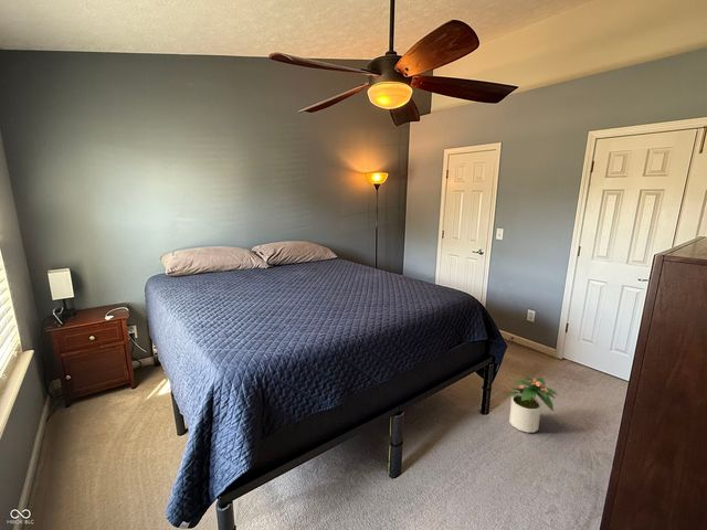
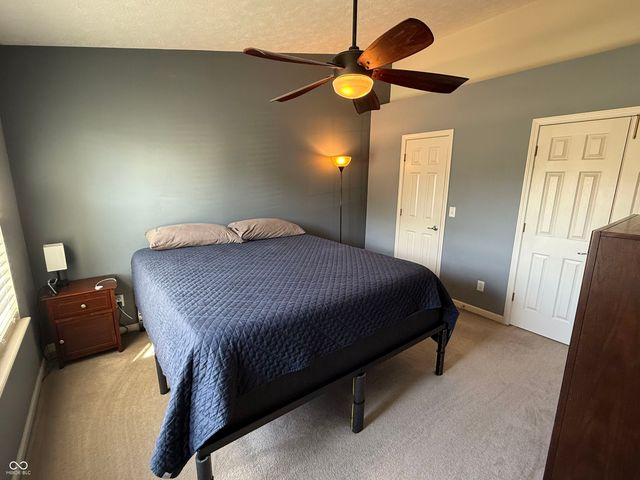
- potted plant (530, 402)
